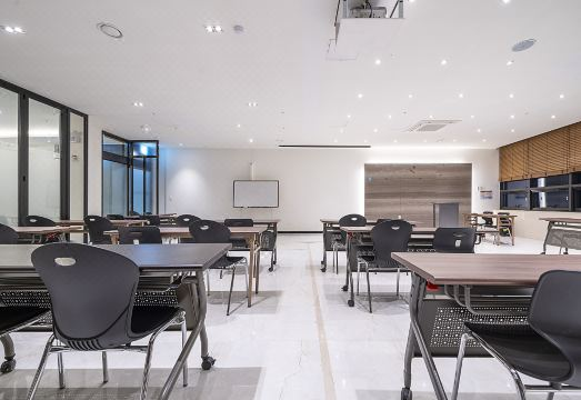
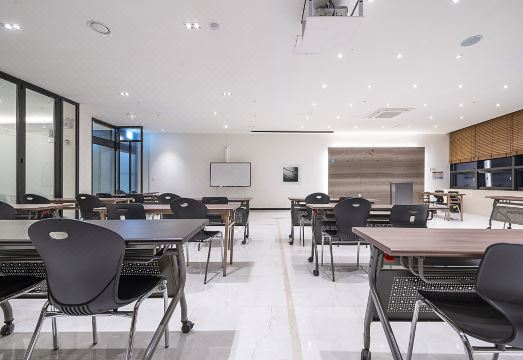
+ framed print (290, 174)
